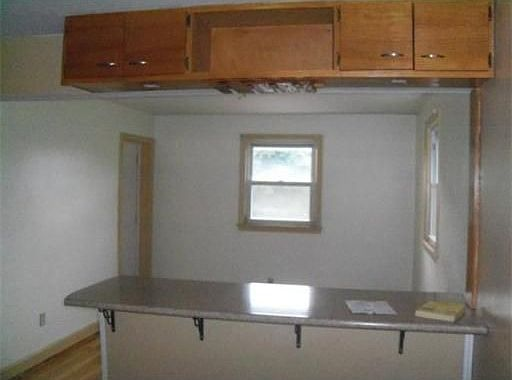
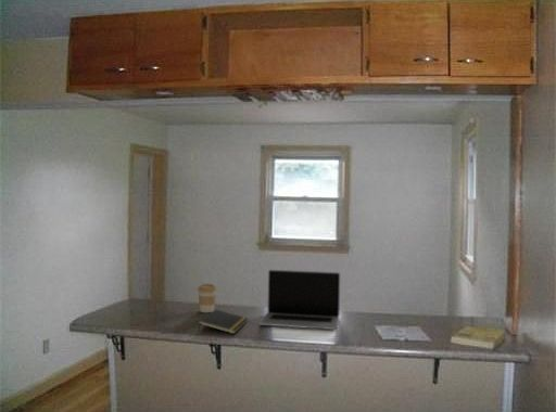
+ laptop (300, 298)
+ notepad (224, 321)
+ coffee cup (206, 297)
